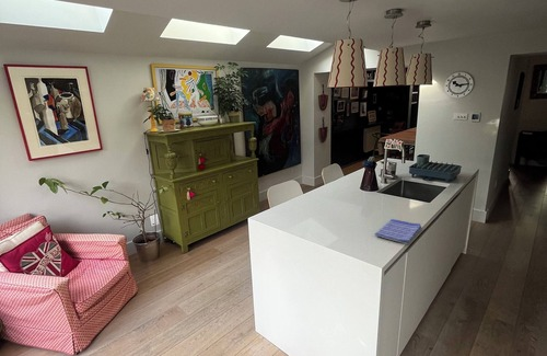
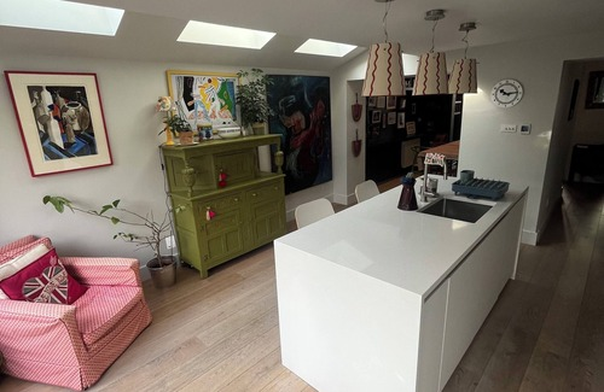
- dish towel (398, 229)
